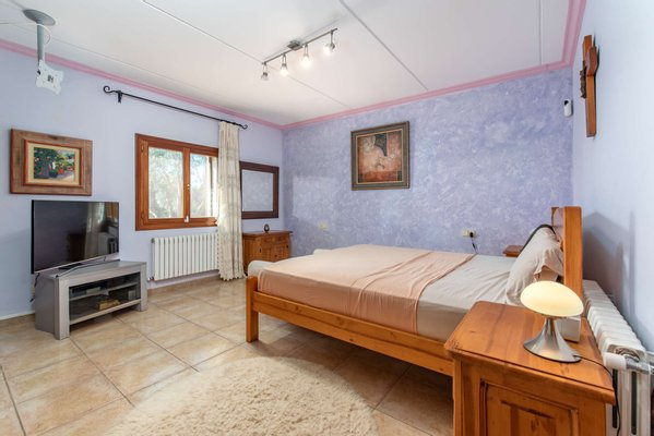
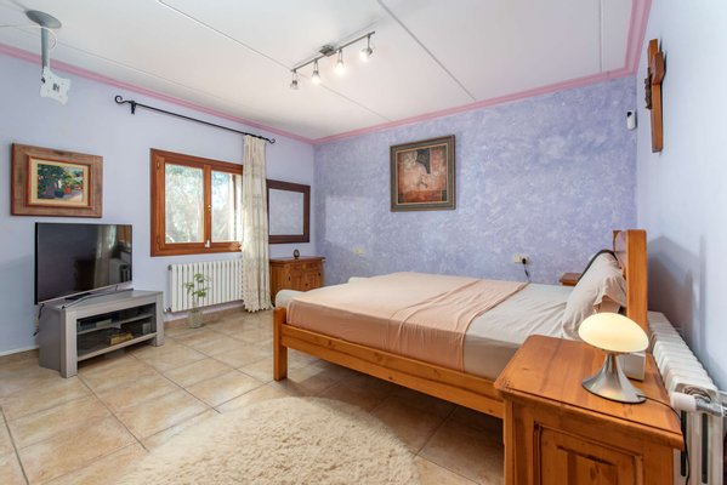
+ house plant (198, 297)
